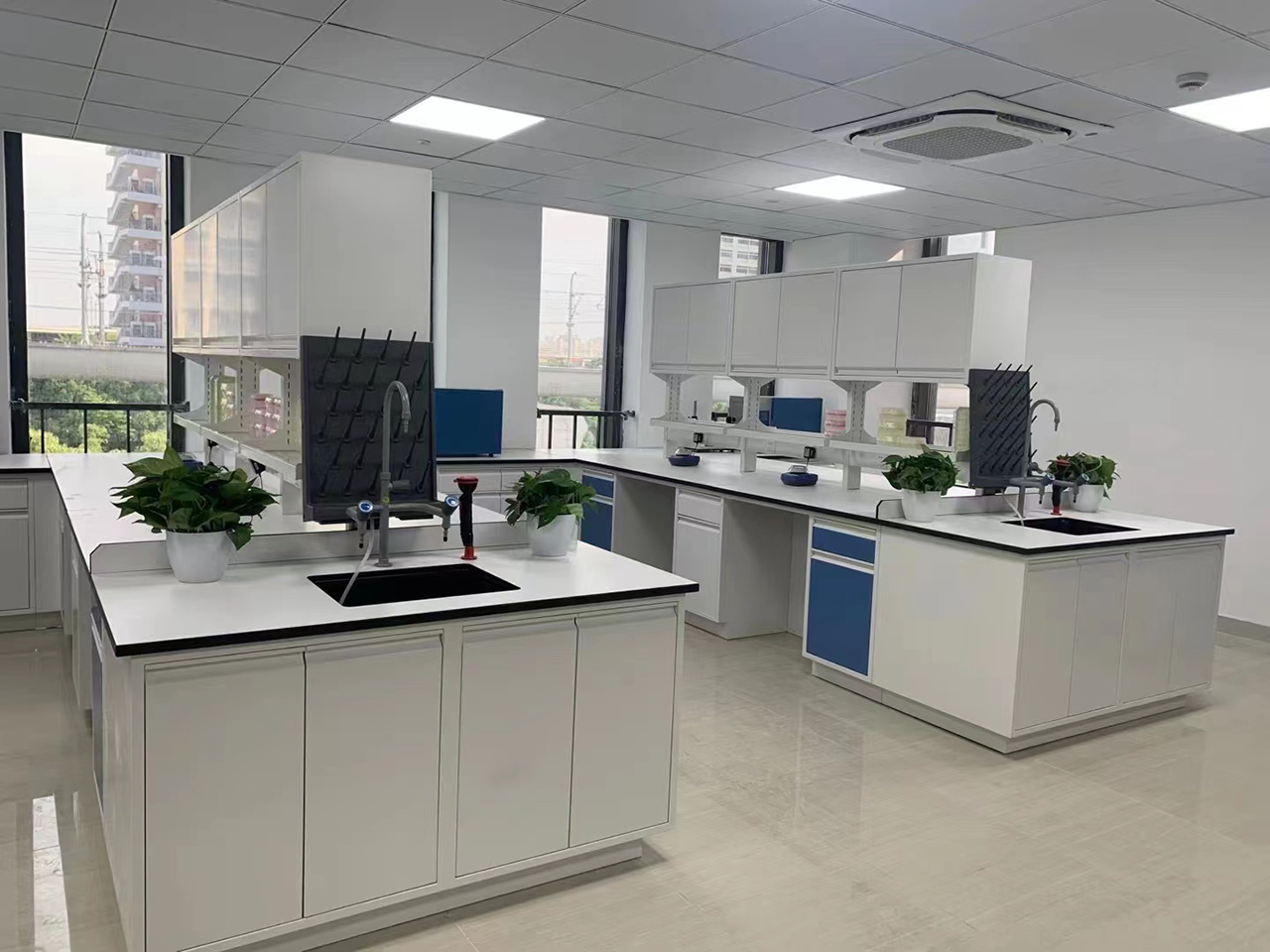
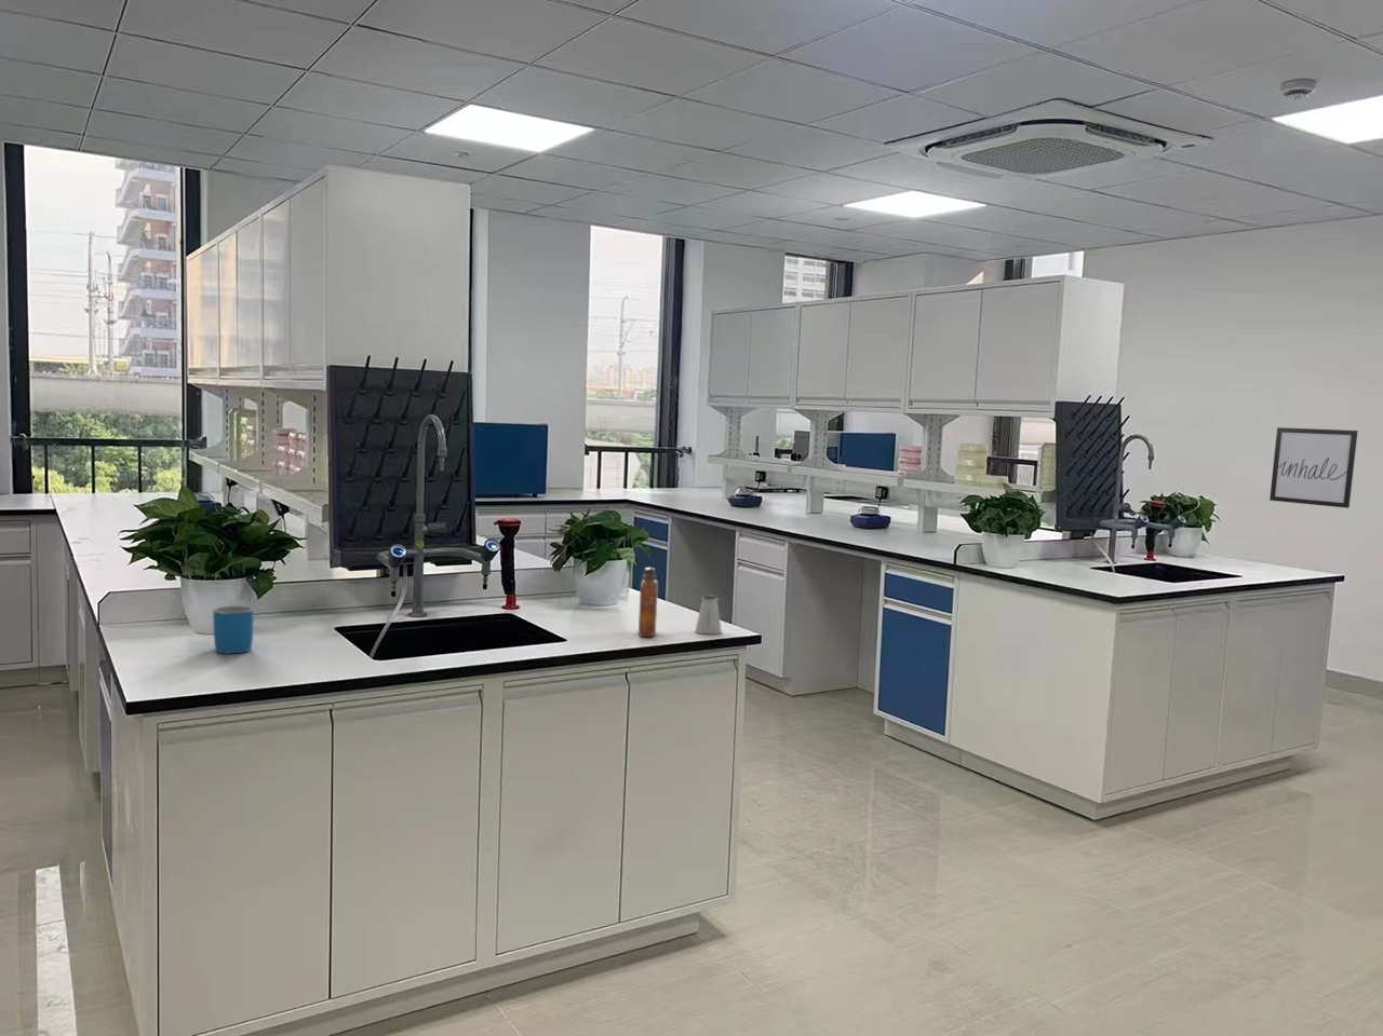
+ saltshaker (709, 613)
+ mug (231, 627)
+ flask (647, 600)
+ wall art (1312, 466)
